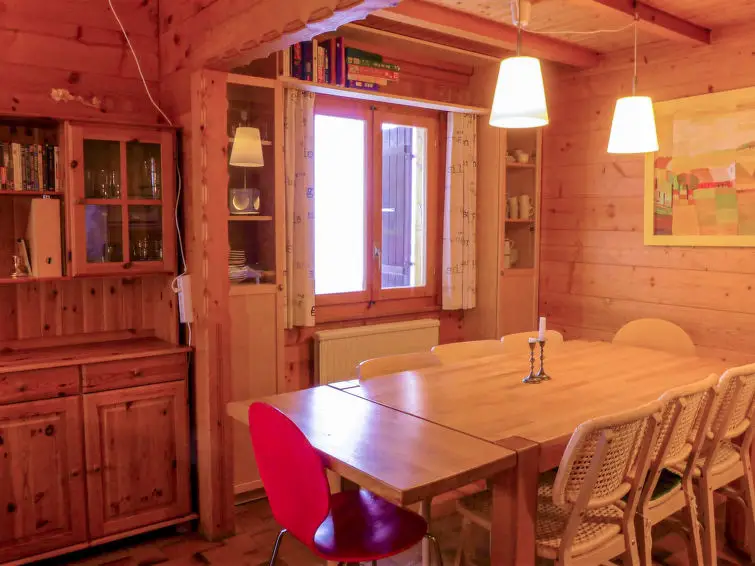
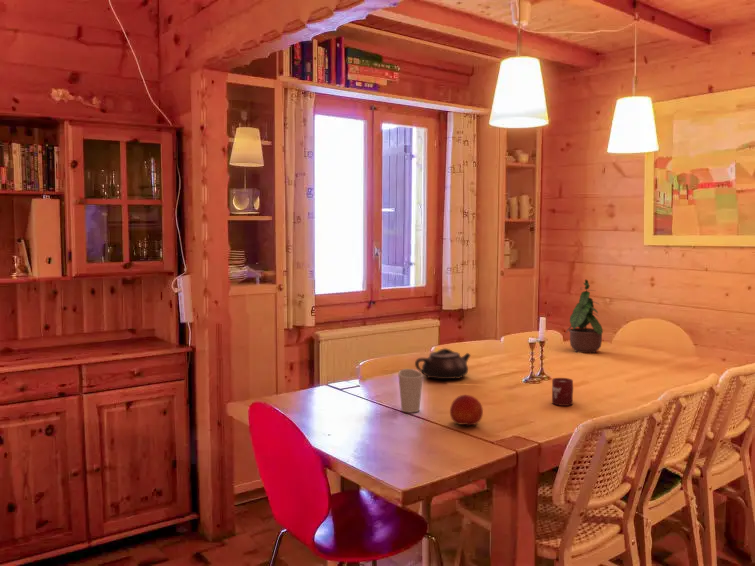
+ potted plant (584, 315)
+ cup (410, 390)
+ fruit (466, 409)
+ cup (564, 390)
+ teapot (443, 362)
